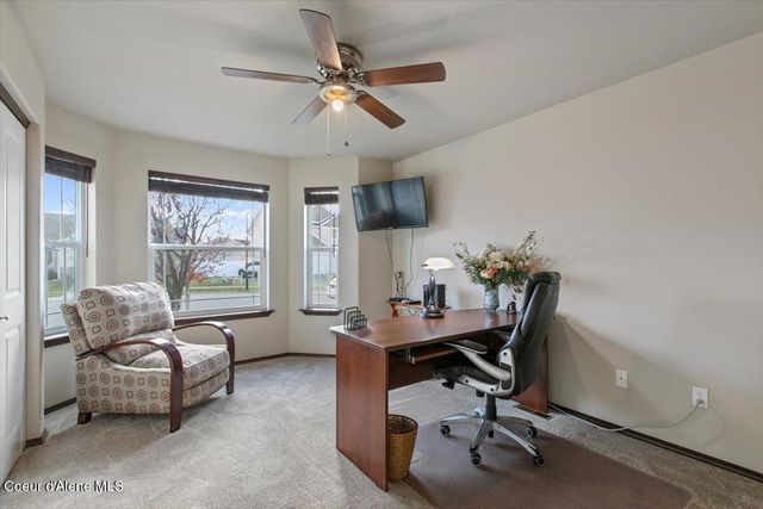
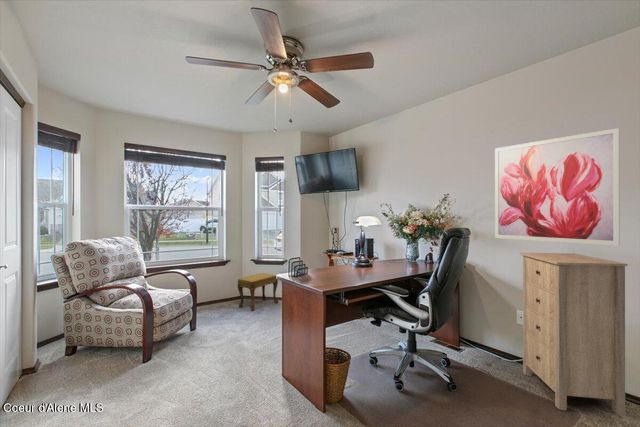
+ footstool (257, 287)
+ storage cabinet (566, 324)
+ wall art (549, 190)
